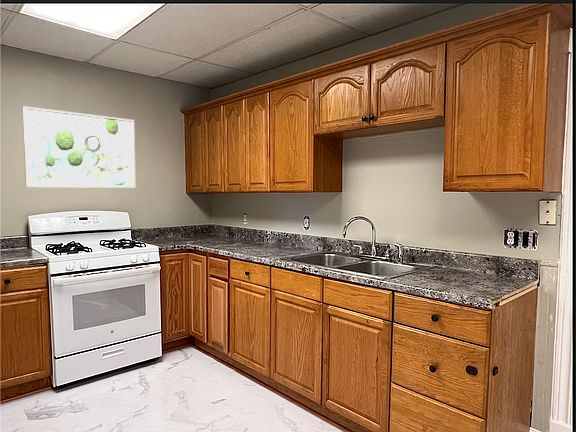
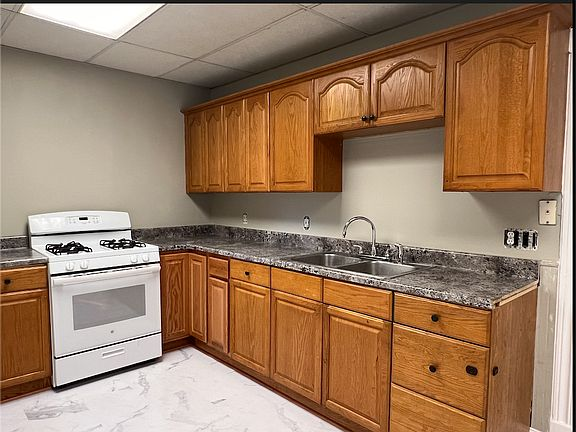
- wall art (84, 150)
